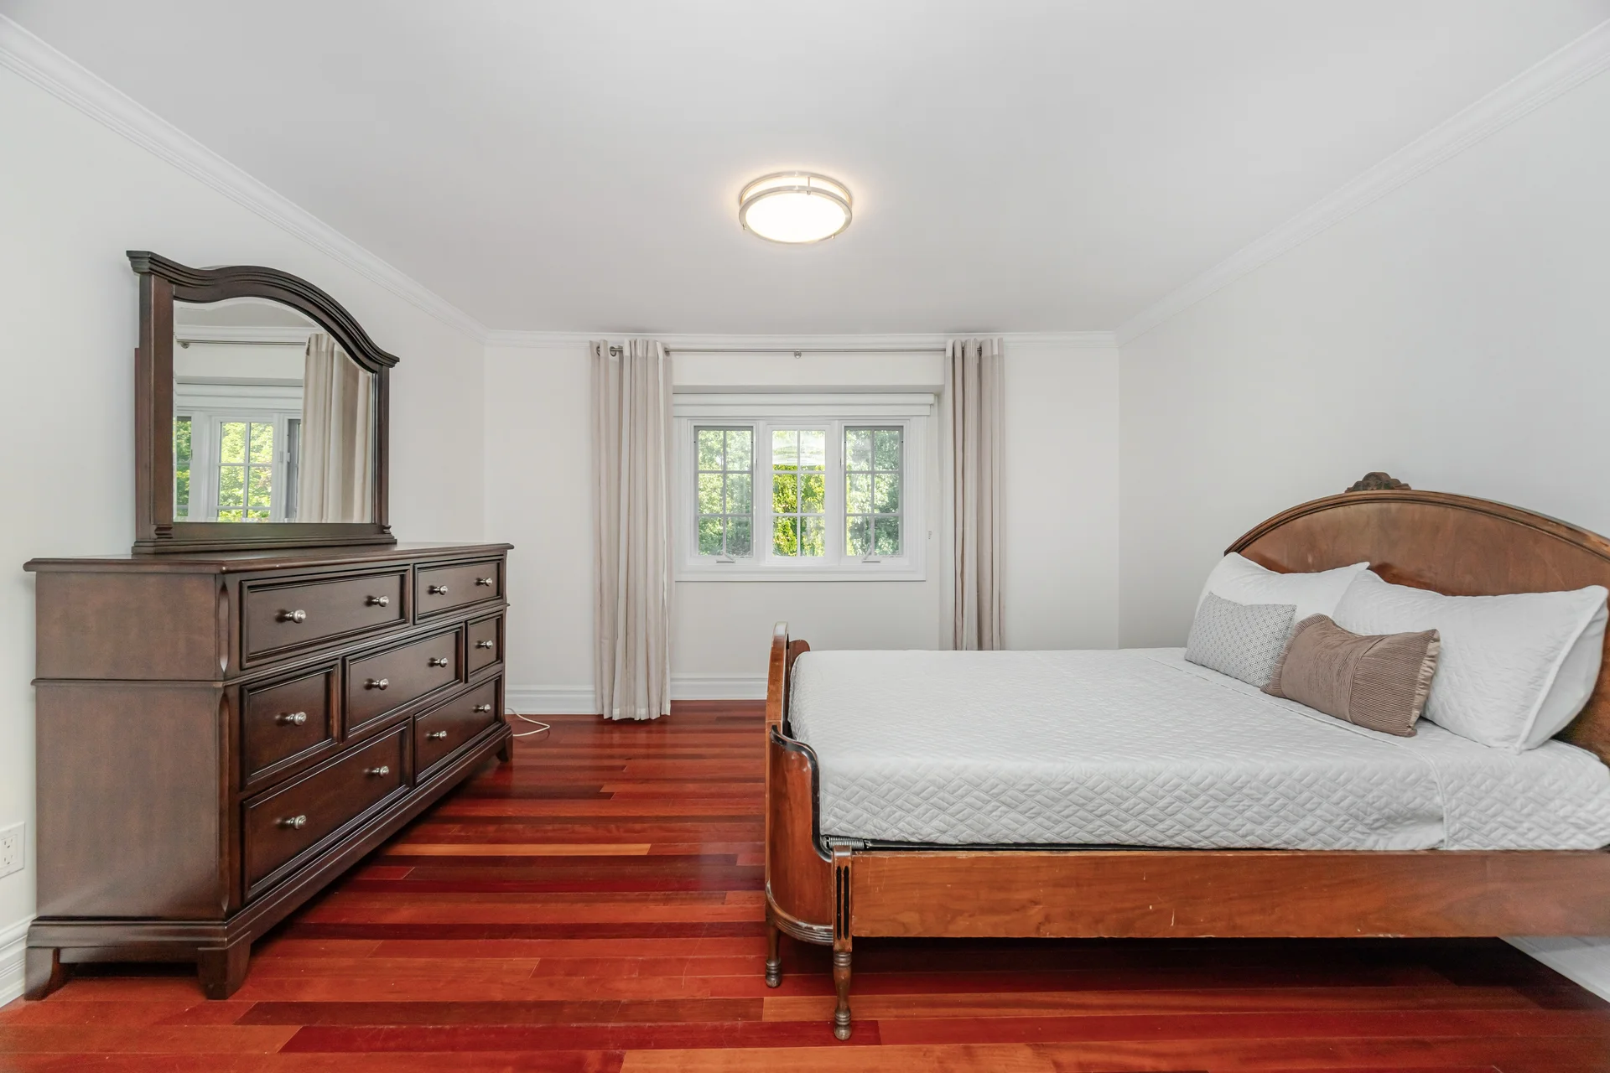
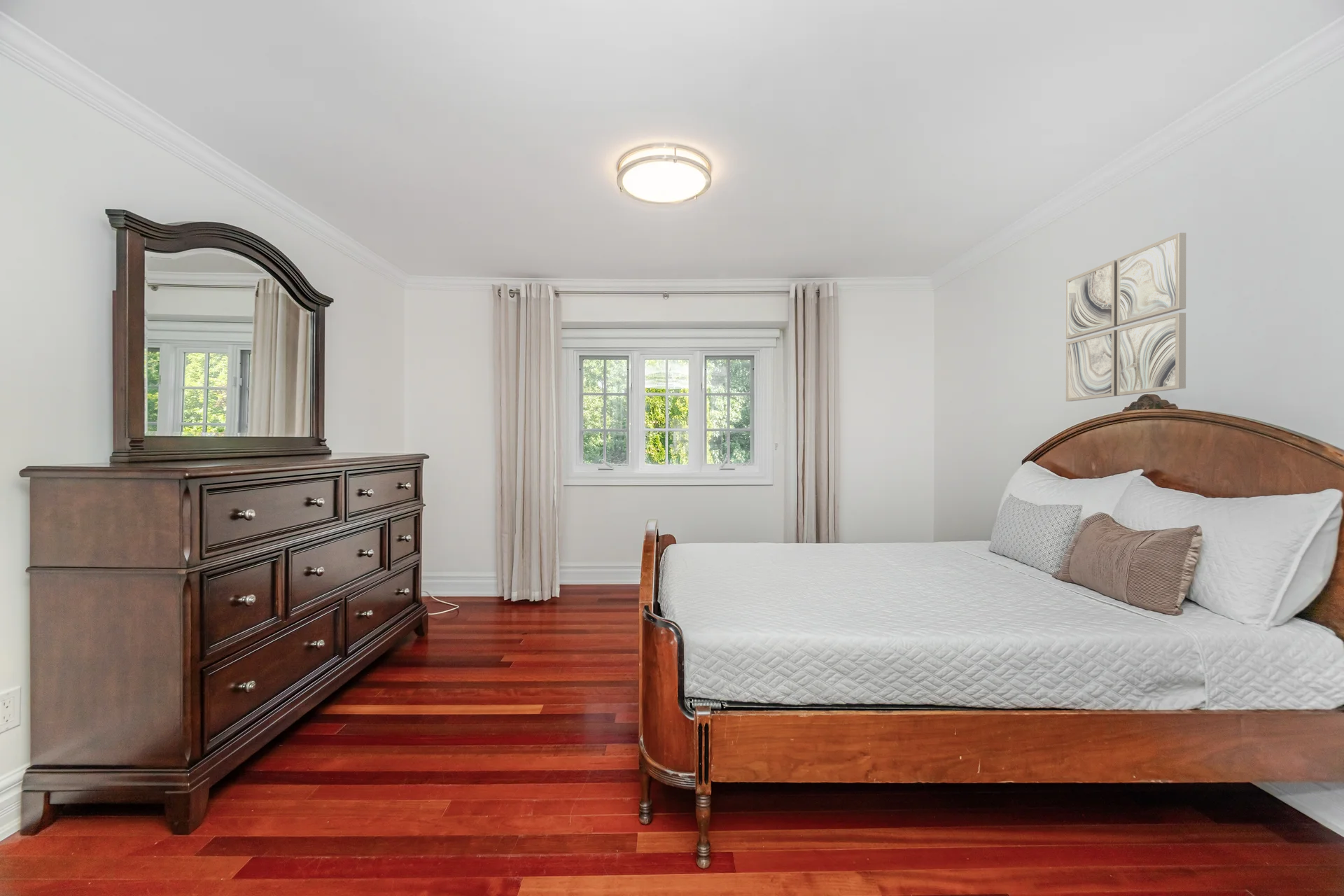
+ wall art (1119, 328)
